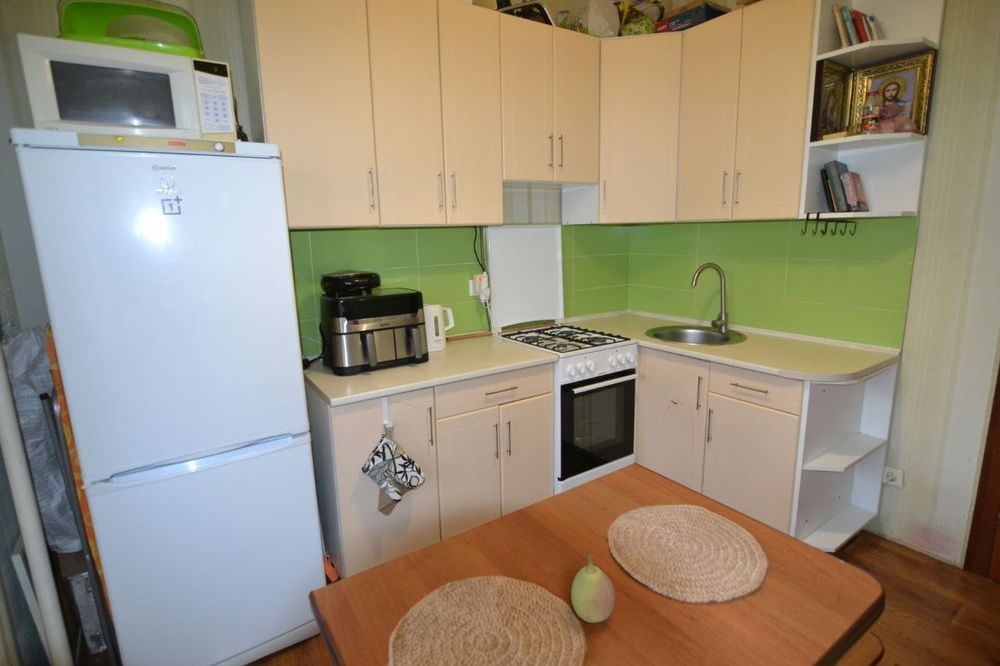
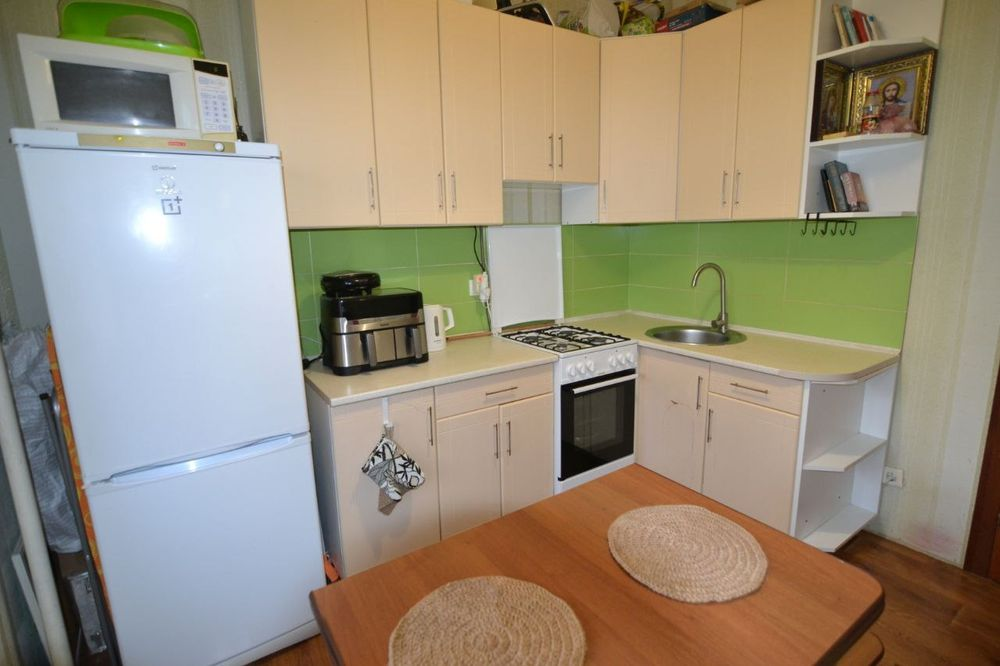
- fruit (592, 583)
